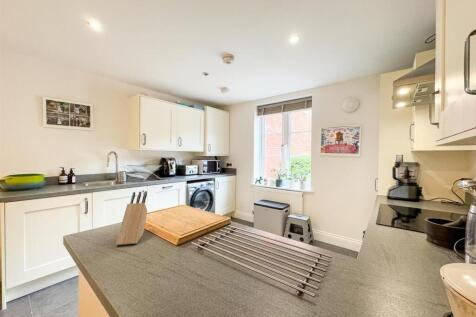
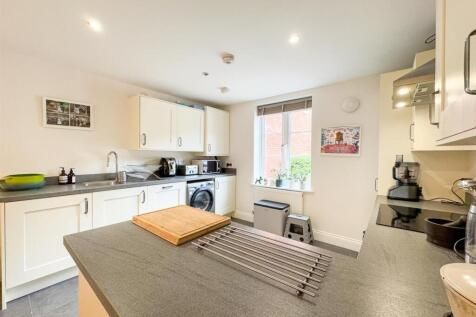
- knife block (134, 214)
